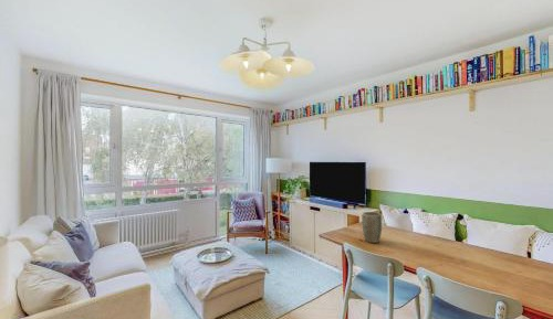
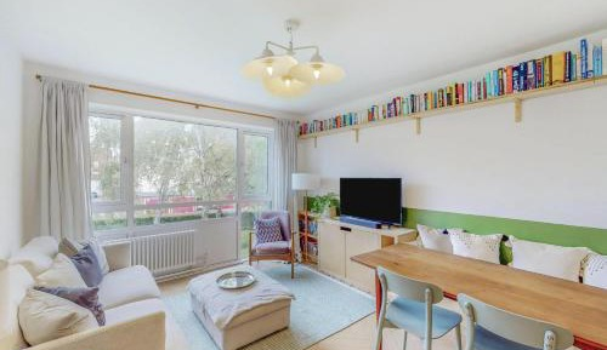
- plant pot (372, 226)
